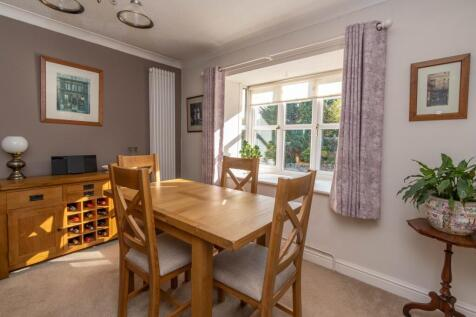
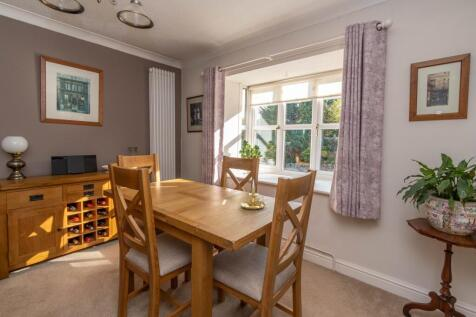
+ candle holder (254, 192)
